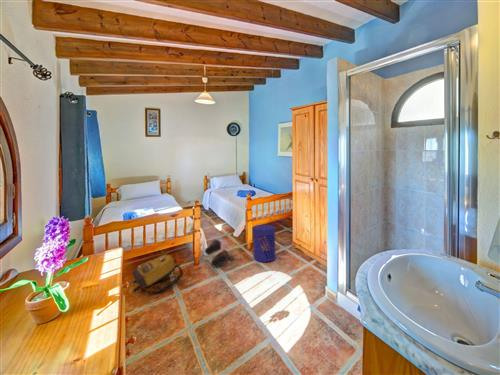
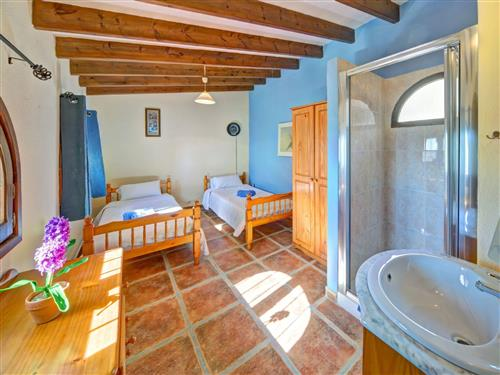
- waste bin (264, 241)
- boots (219, 249)
- backpack (154, 274)
